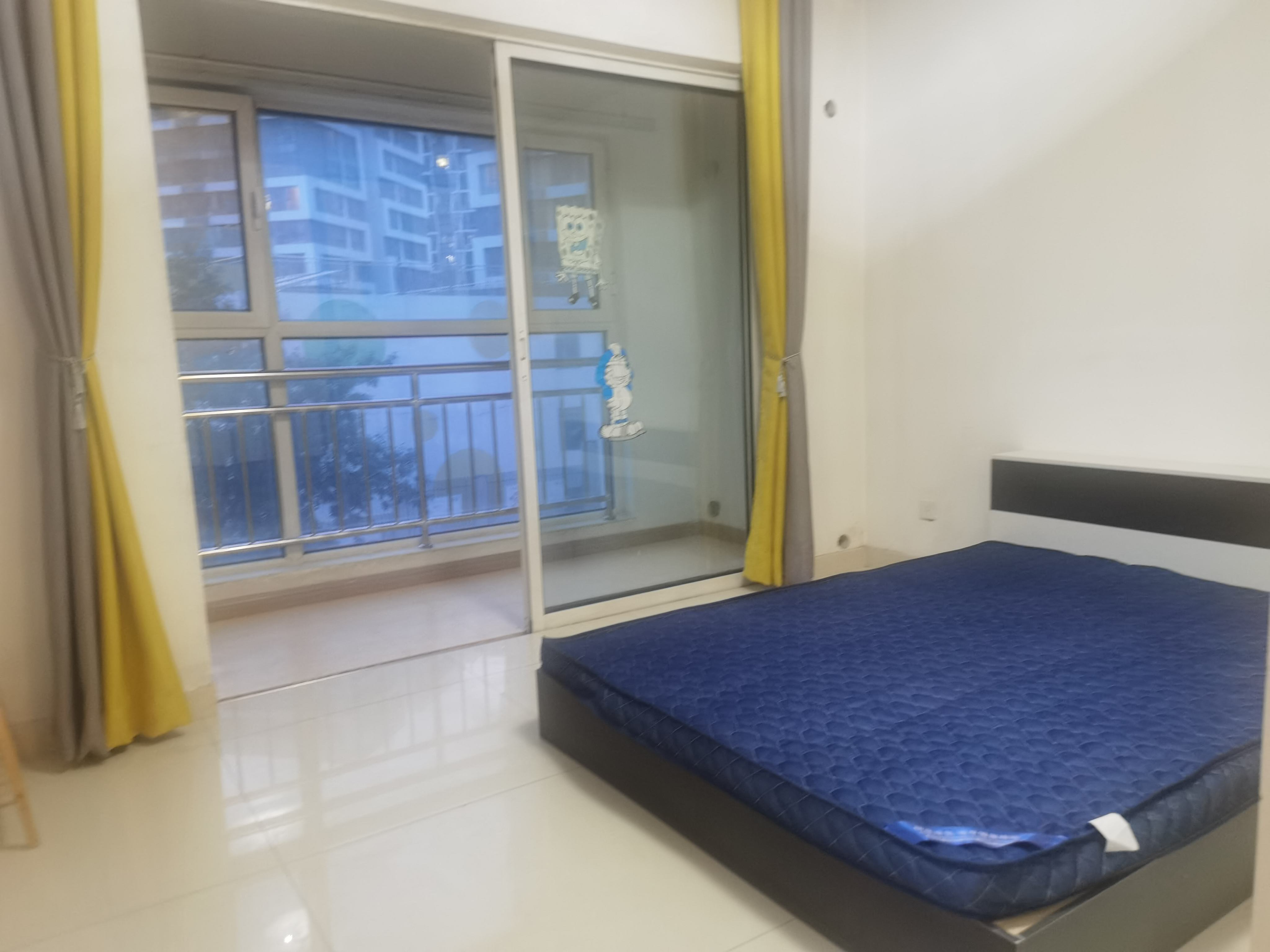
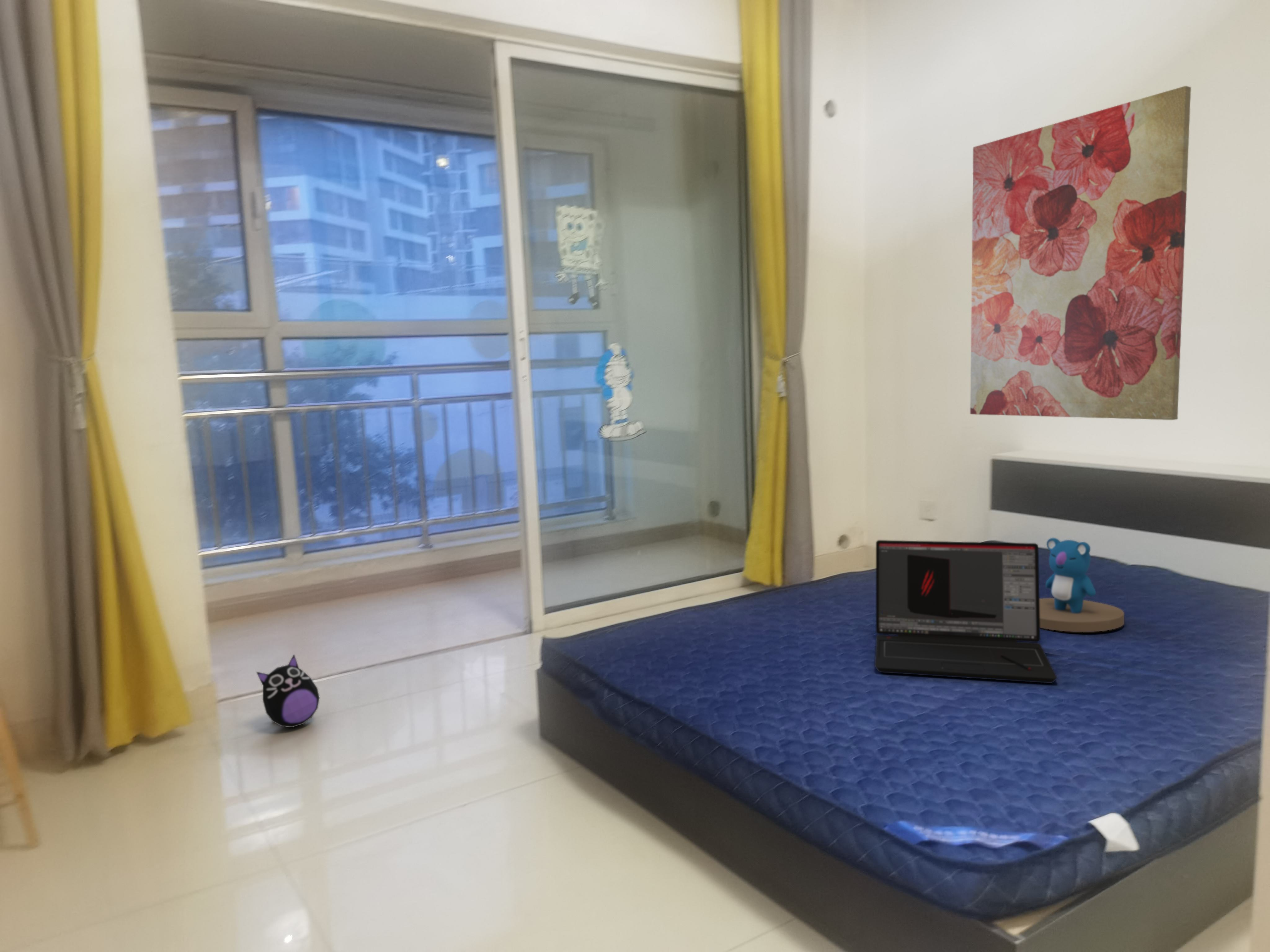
+ wall art (1066, 271)
+ laptop (959, 606)
+ plush toy (291, 691)
+ teddy bear (1071, 580)
